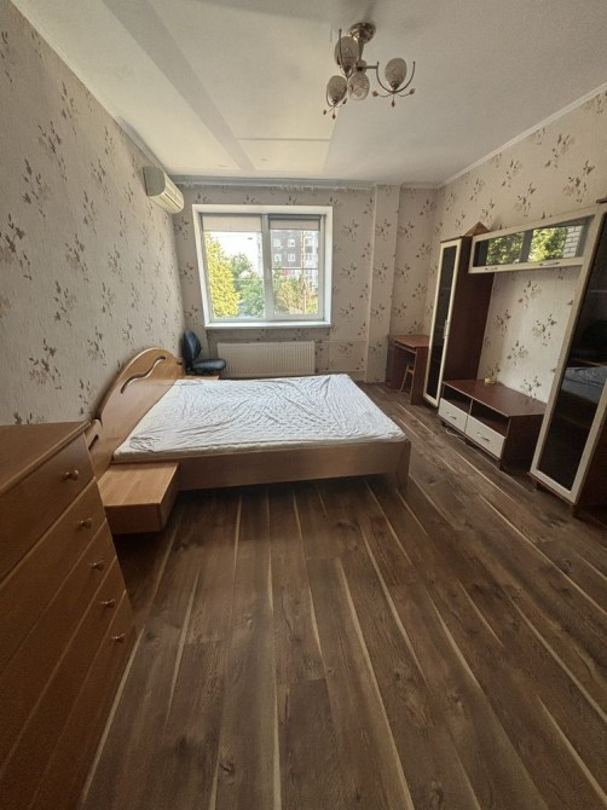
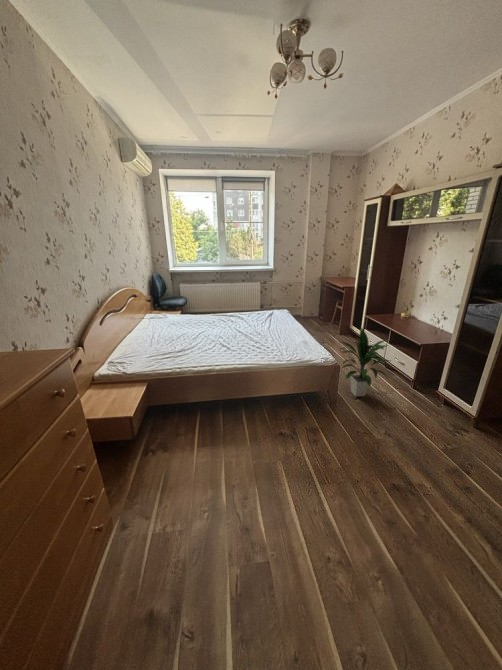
+ indoor plant (365, 364)
